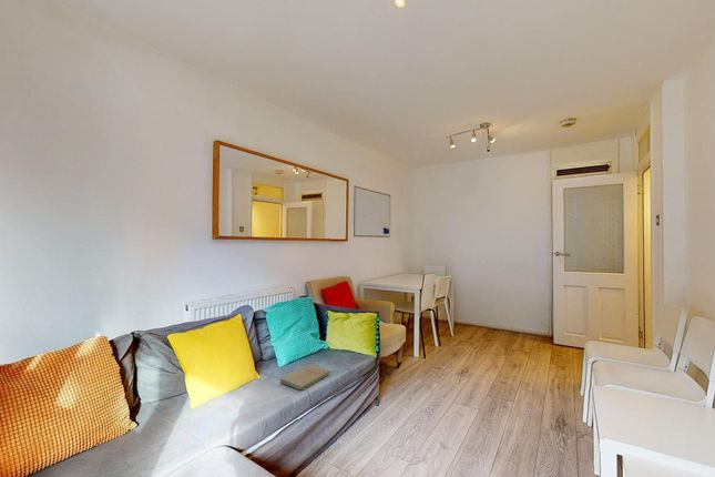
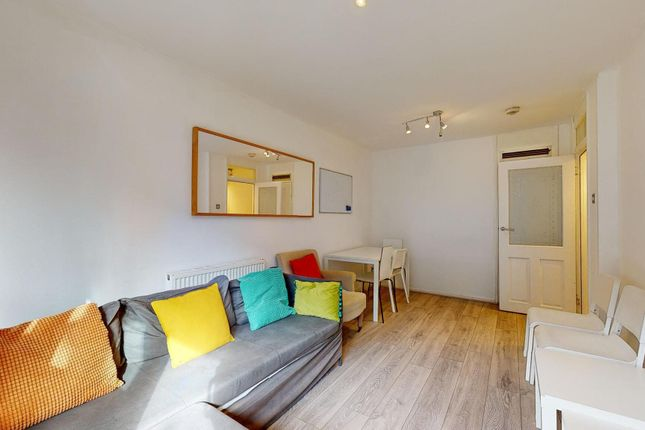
- book (305, 376)
